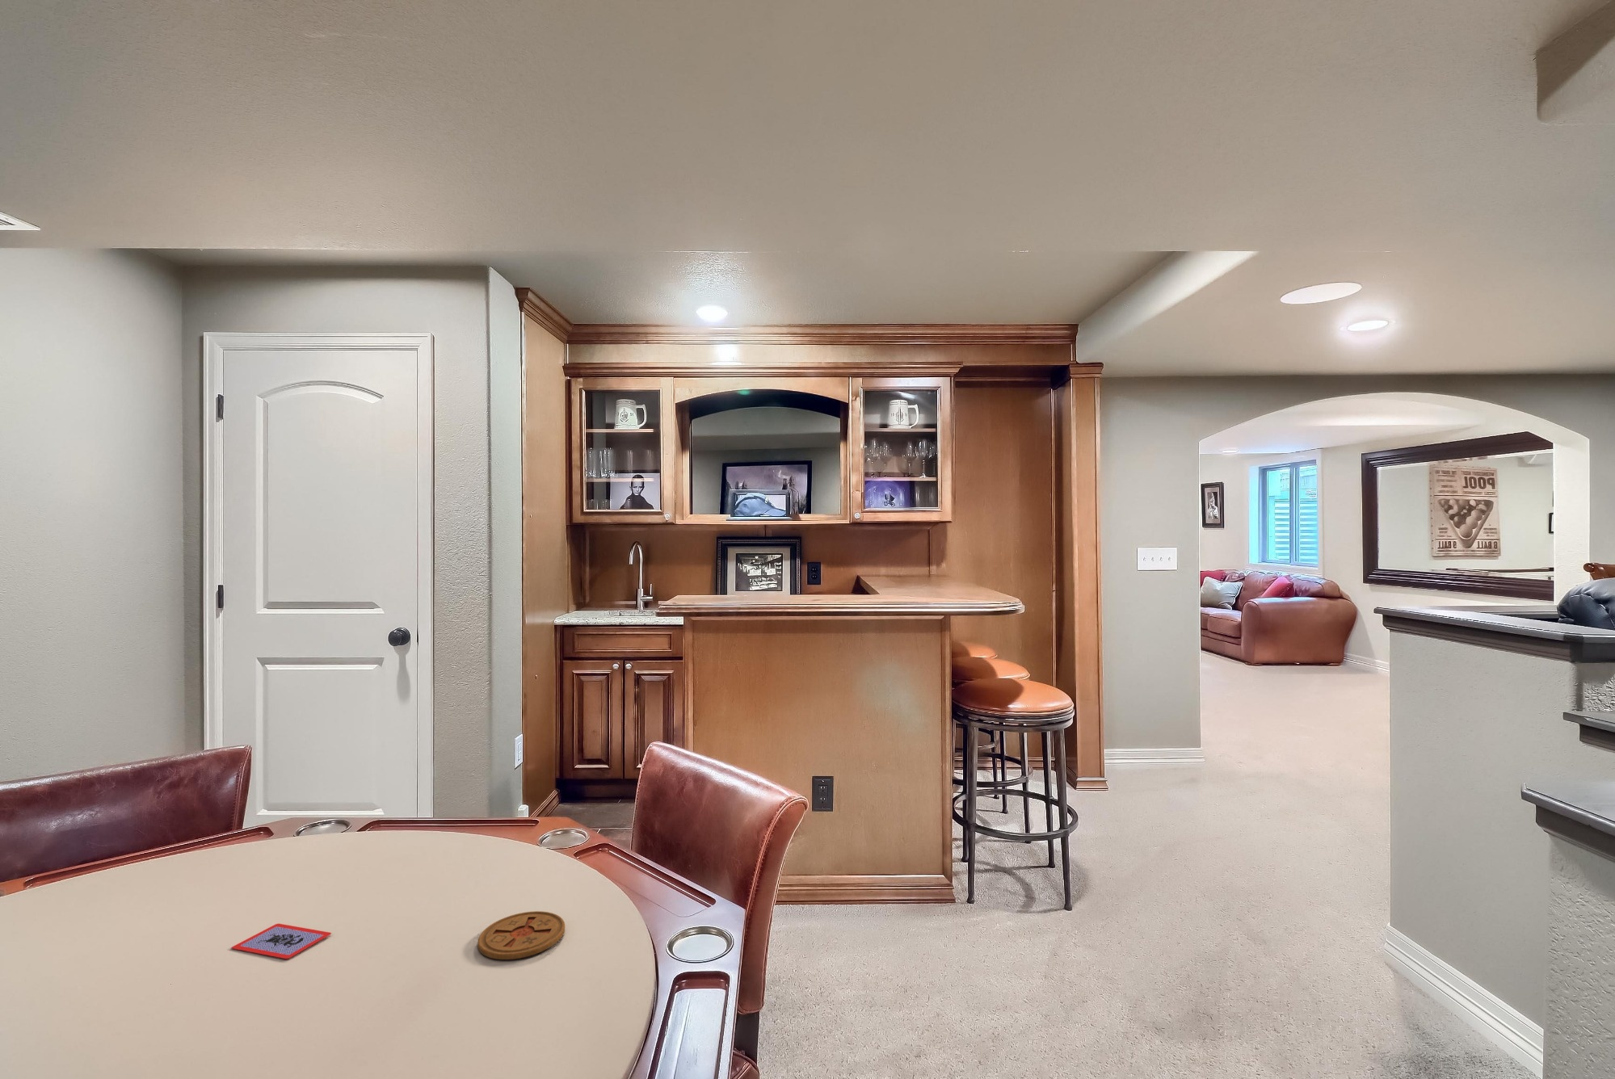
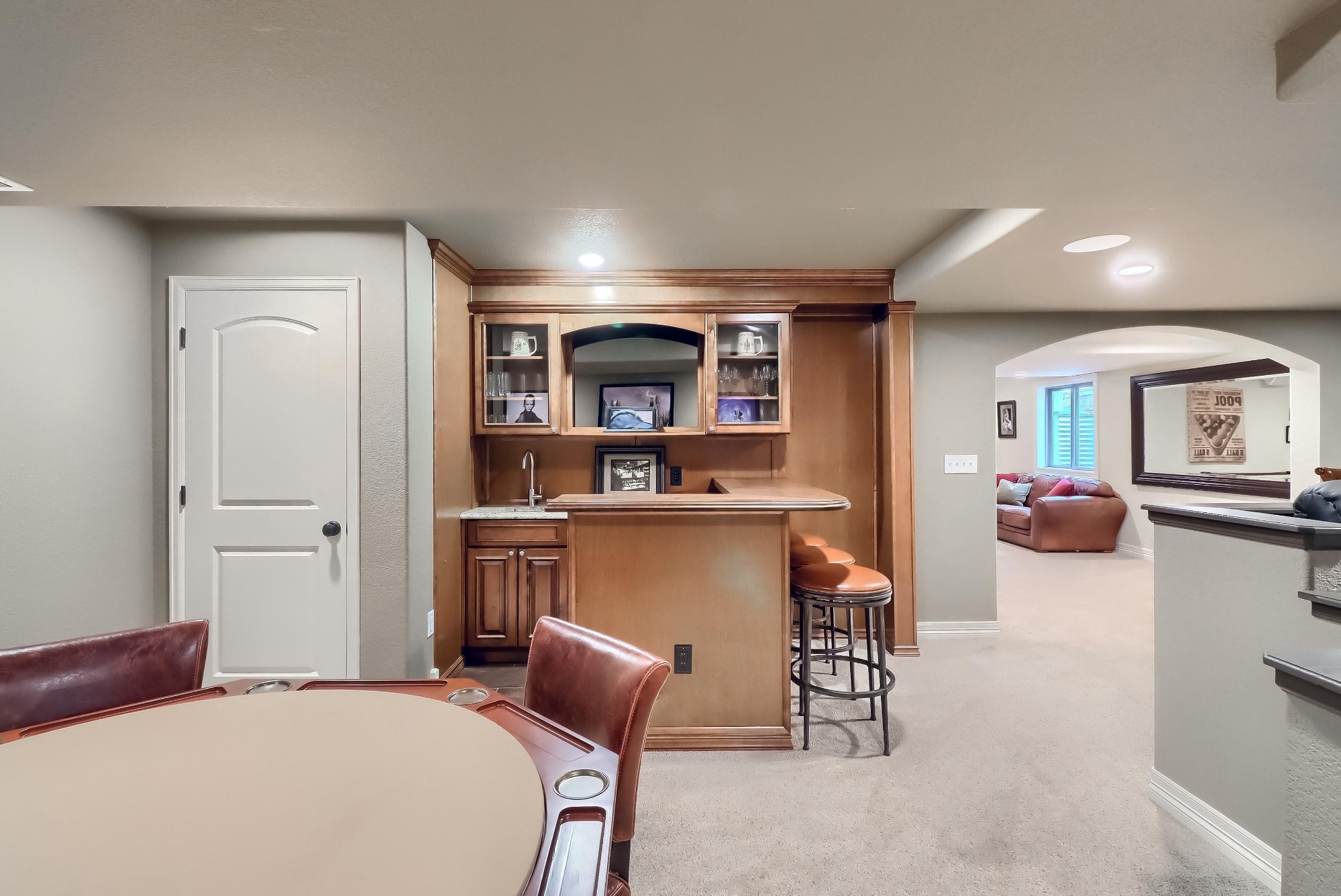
- playing card (282, 941)
- coaster (521, 933)
